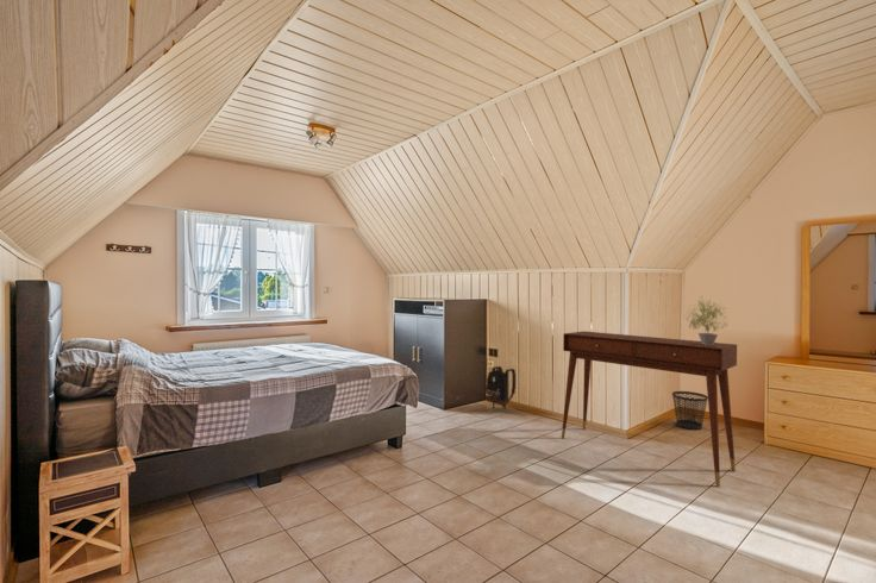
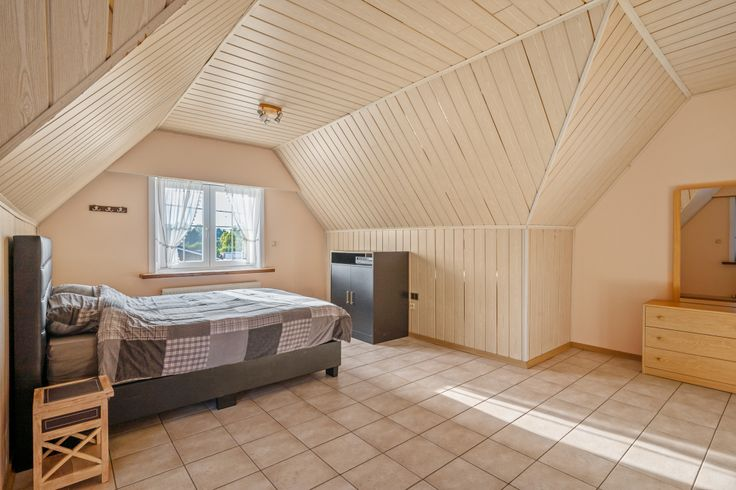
- desk (647, 368)
- wastebasket (689, 410)
- potted plant (706, 320)
- backpack (500, 388)
